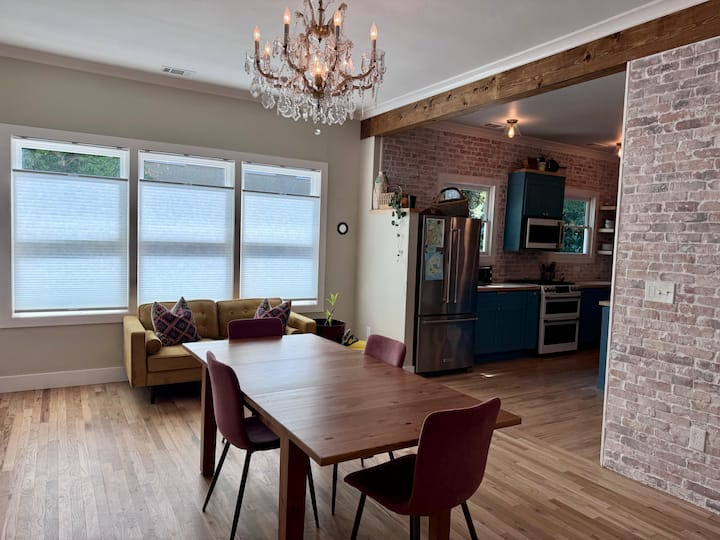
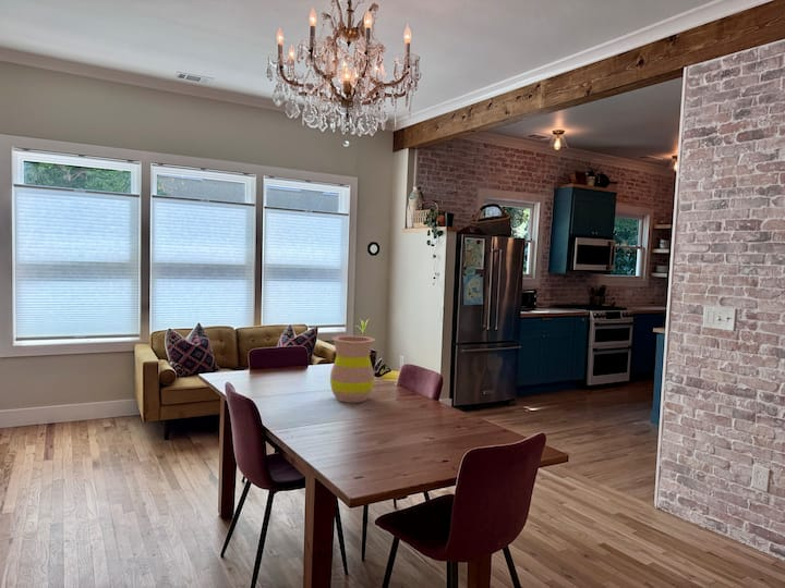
+ vase (352, 368)
